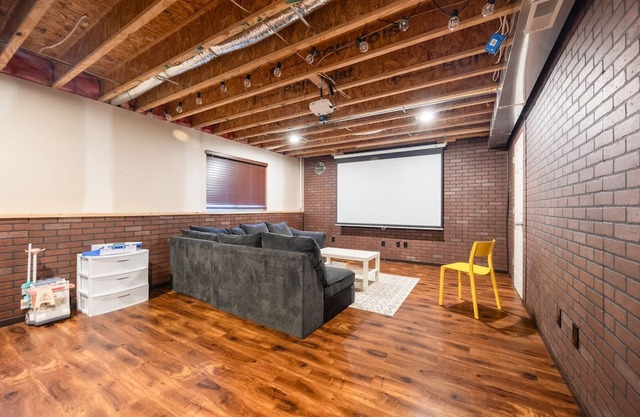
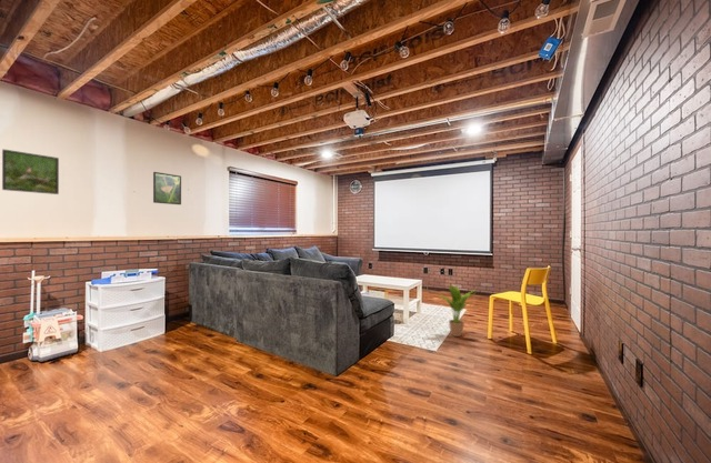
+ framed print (168, 189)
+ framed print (31, 172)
+ potted plant (460, 309)
